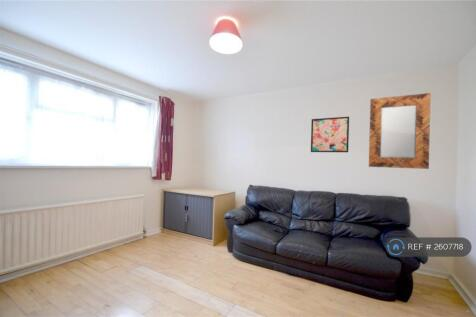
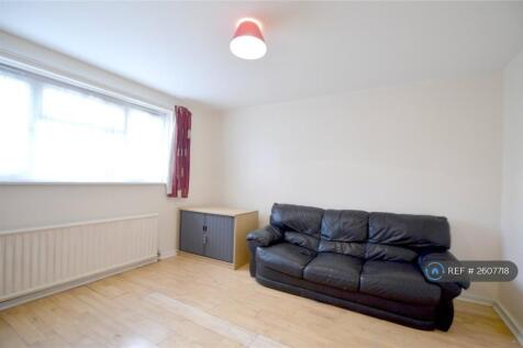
- home mirror (397, 132)
- wall art (329, 135)
